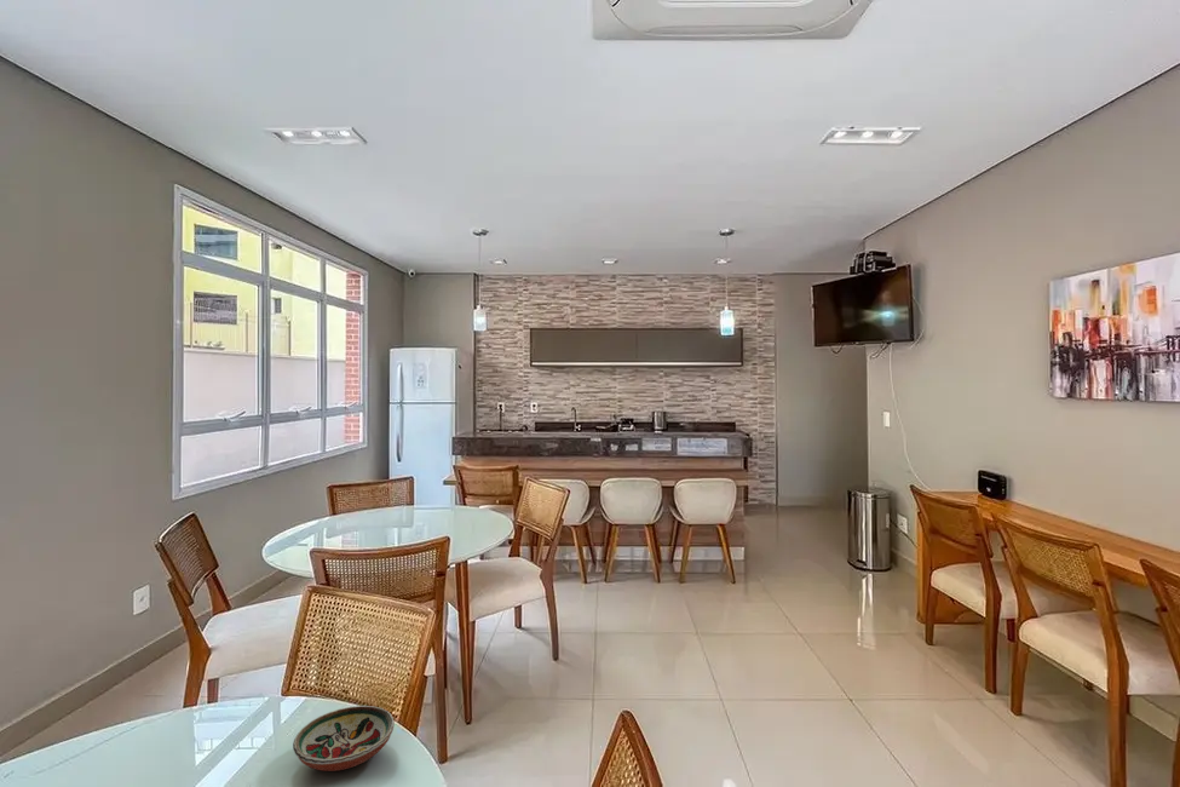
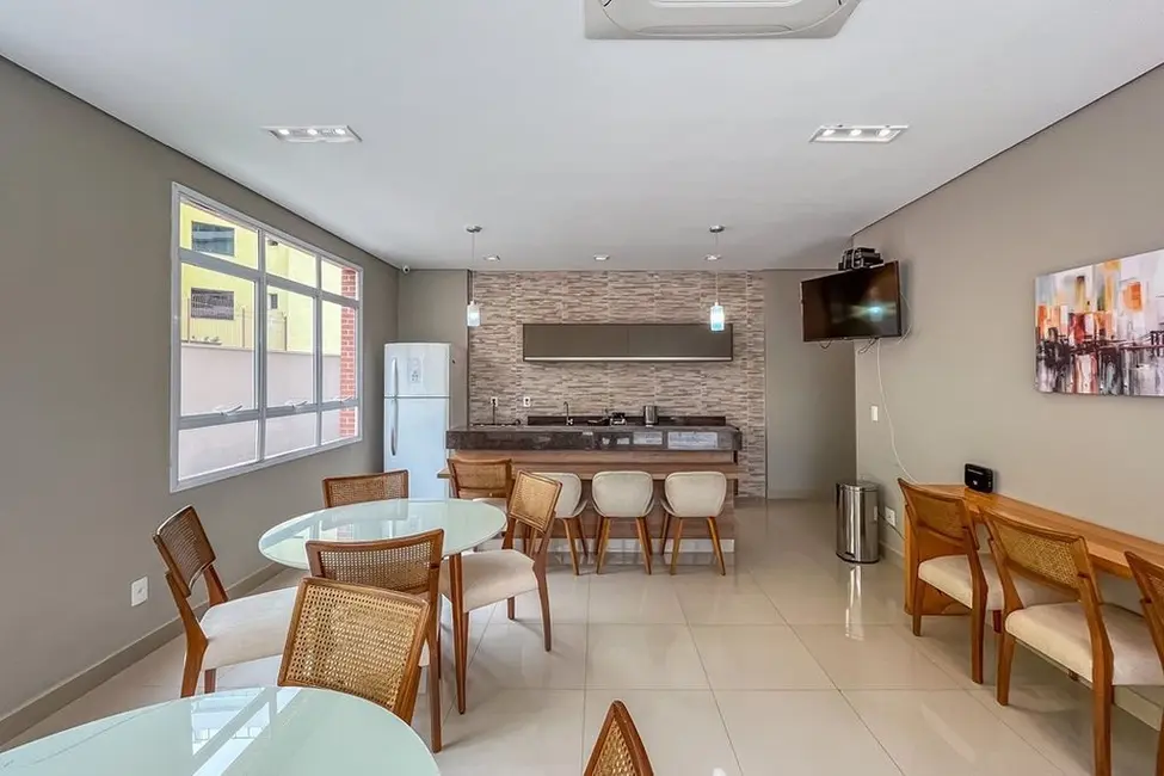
- decorative bowl (345, 742)
